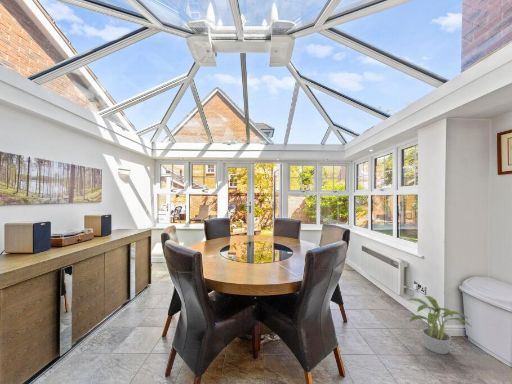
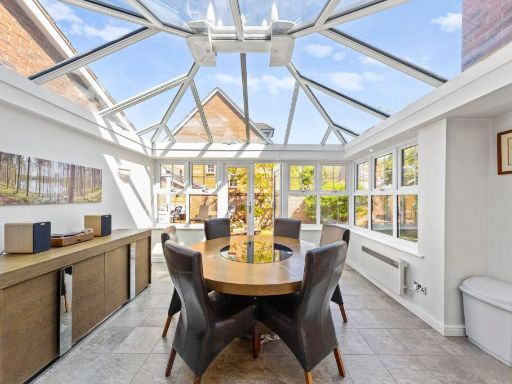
- potted plant (437, 325)
